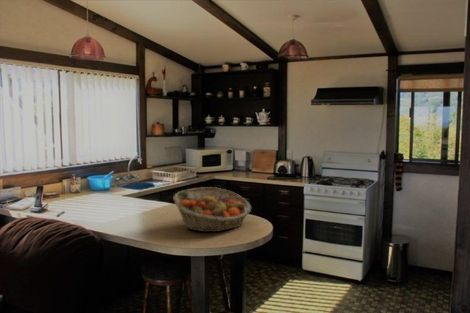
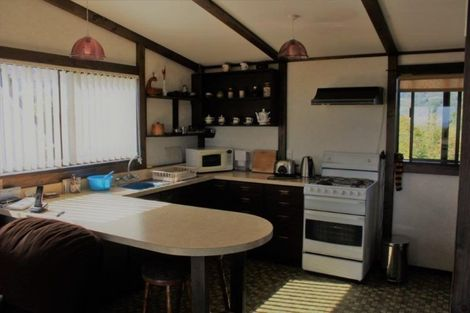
- fruit basket (212, 208)
